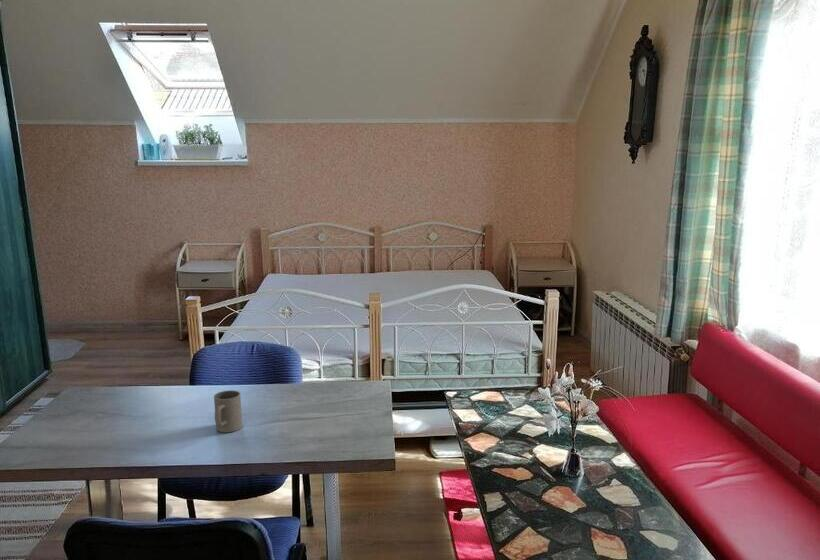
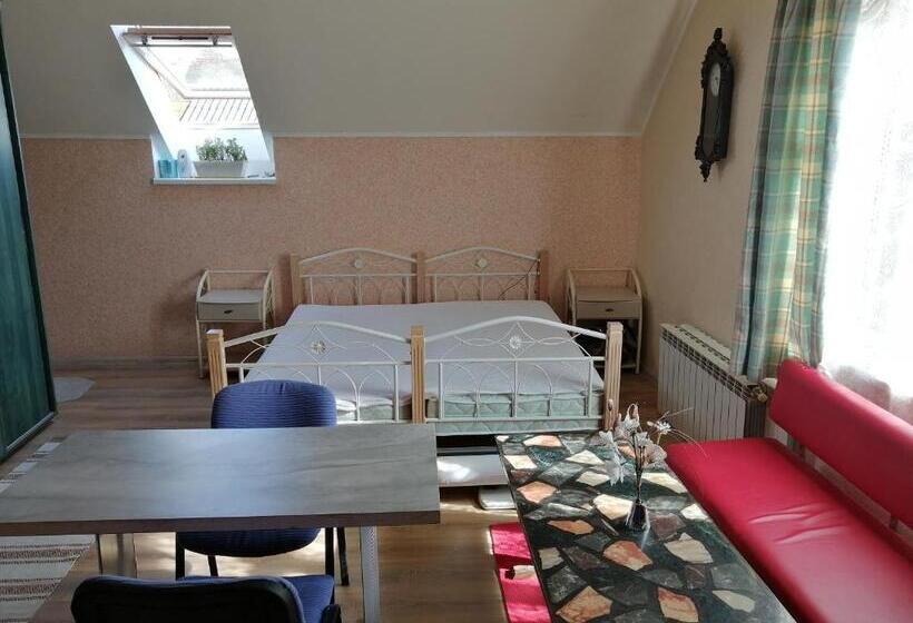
- mug (225, 413)
